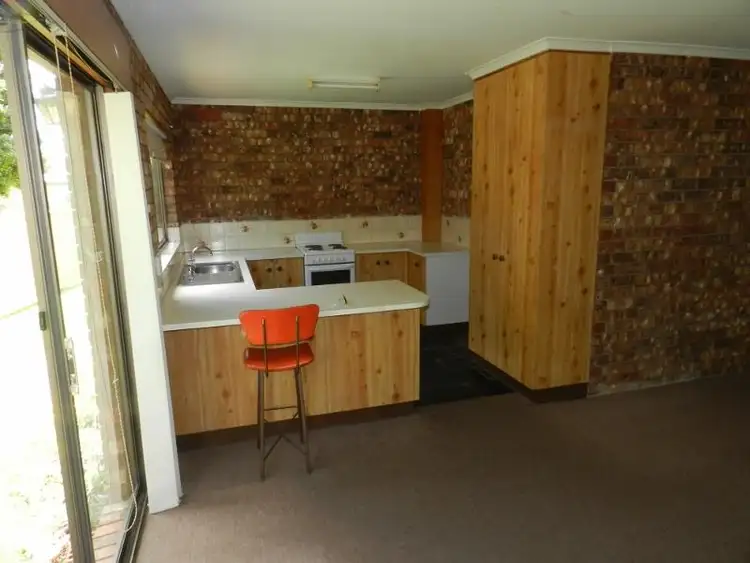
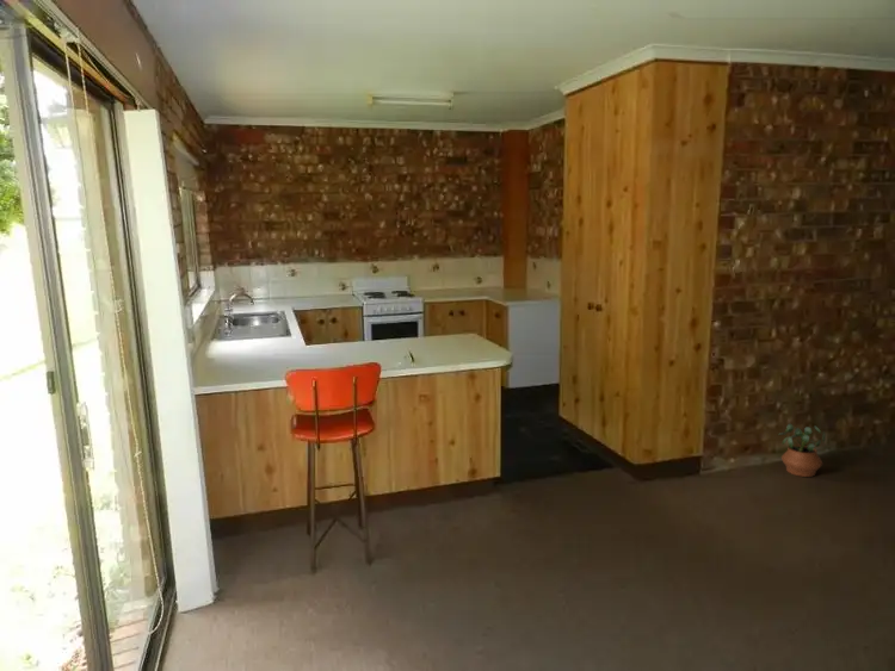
+ potted plant (798, 447)
